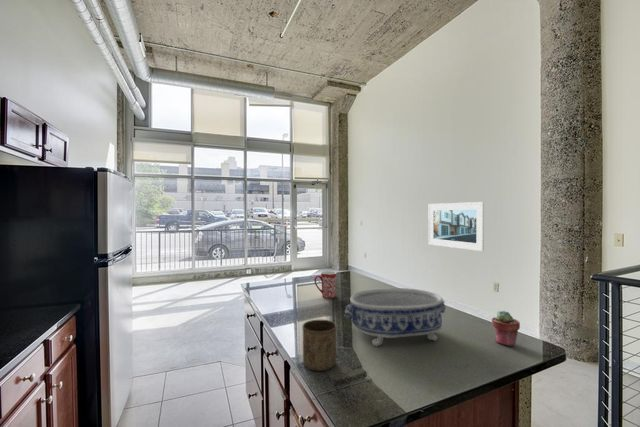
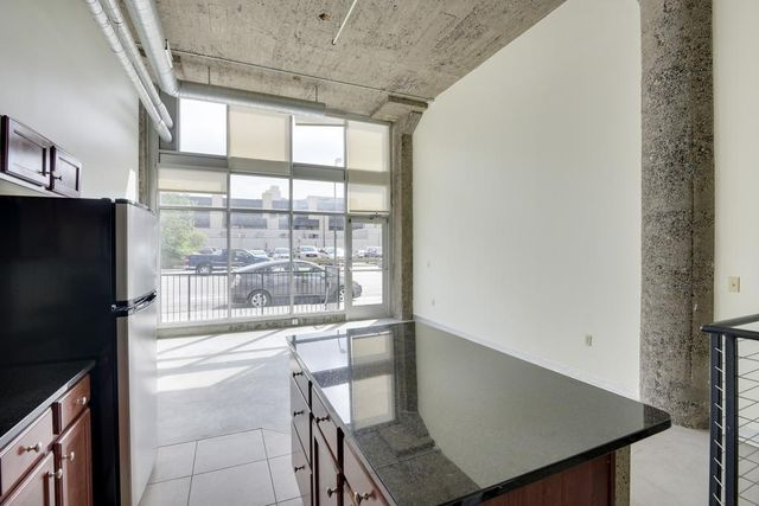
- mug (325, 284)
- decorative bowl (396, 314)
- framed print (453, 225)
- cup (319, 344)
- potted succulent (505, 326)
